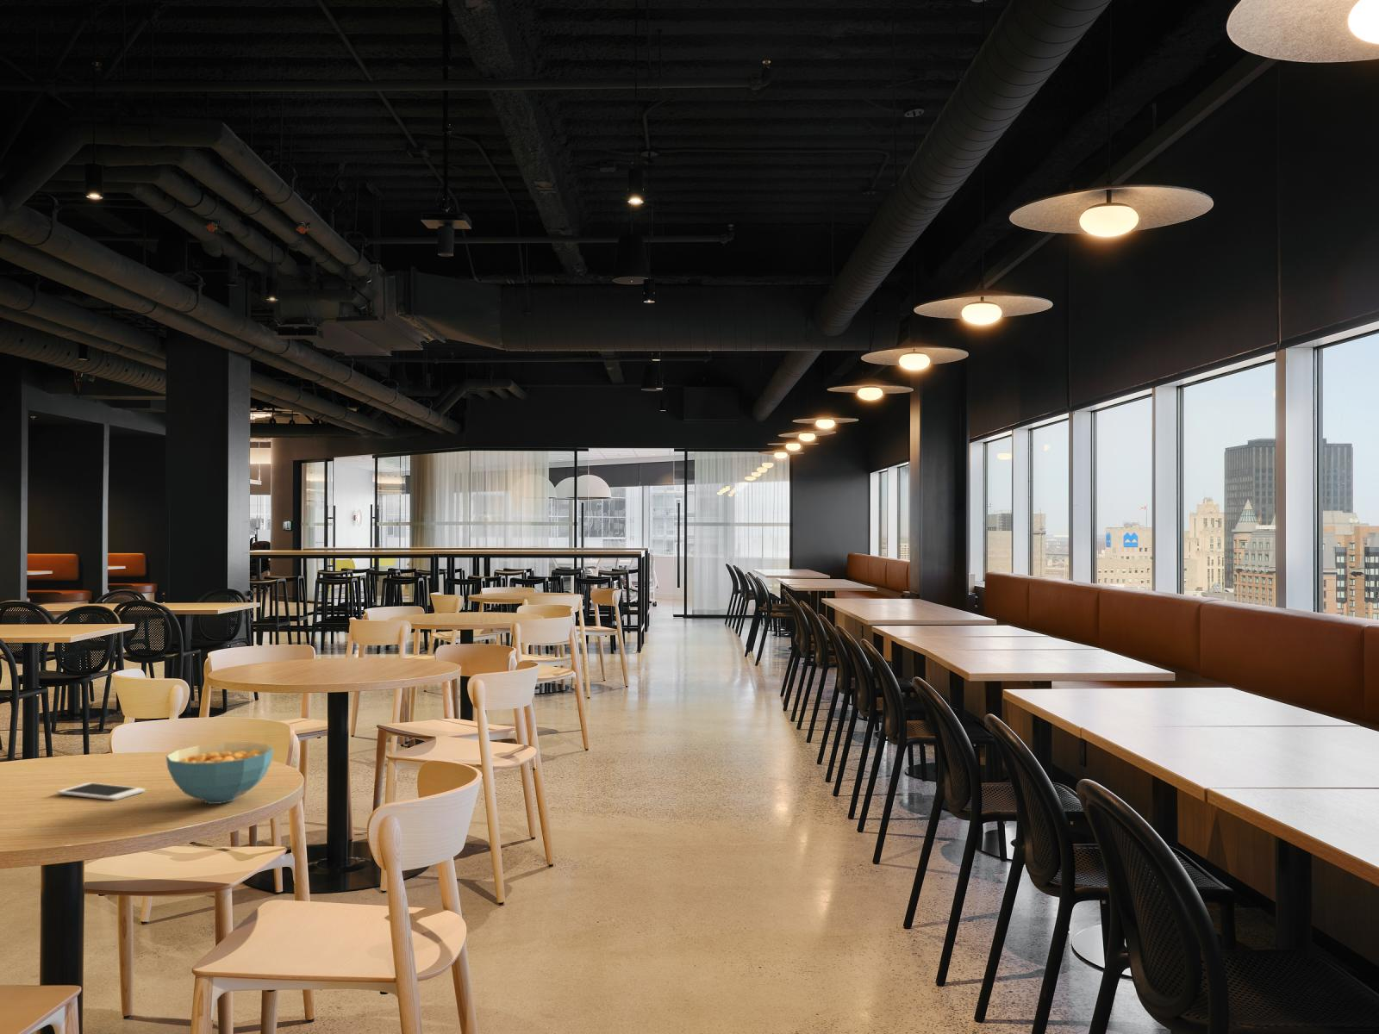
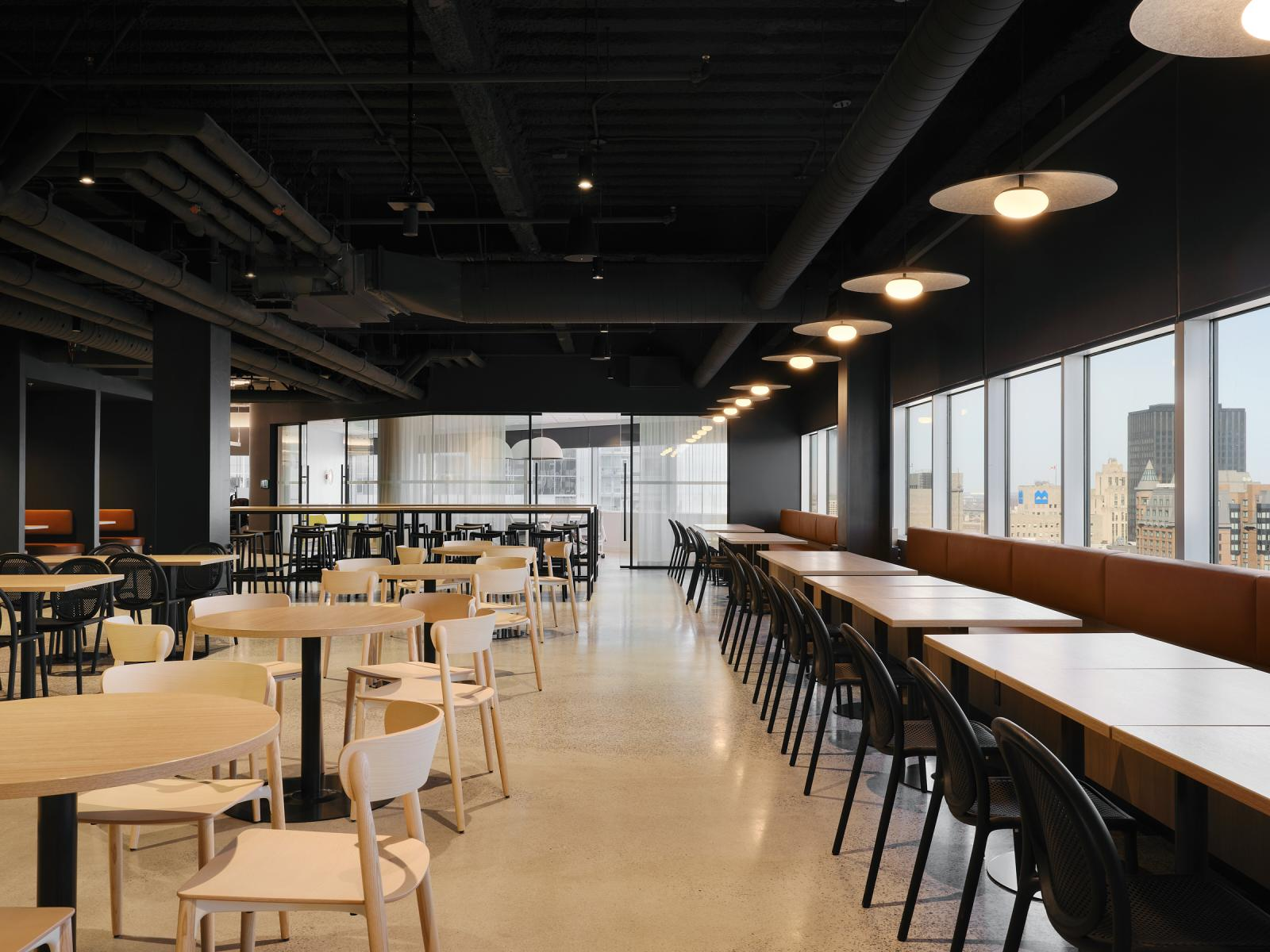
- cereal bowl (219, 775)
- cell phone (101, 791)
